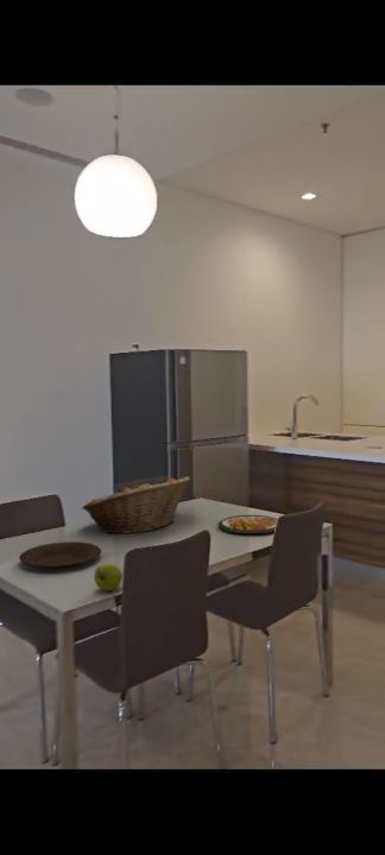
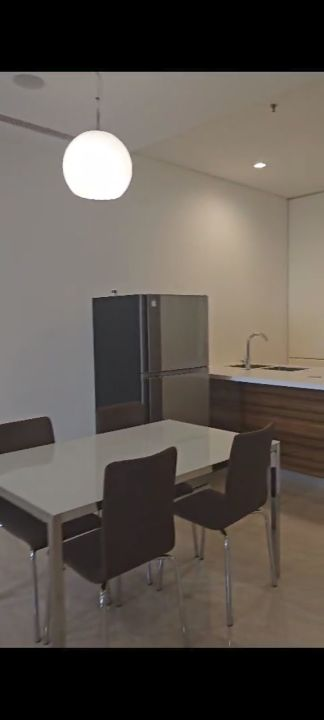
- dish (251, 522)
- plate (61, 556)
- fruit basket (138, 501)
- apple (108, 576)
